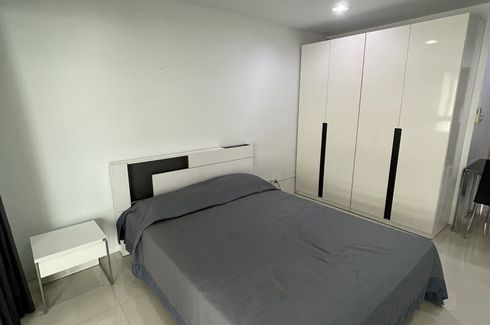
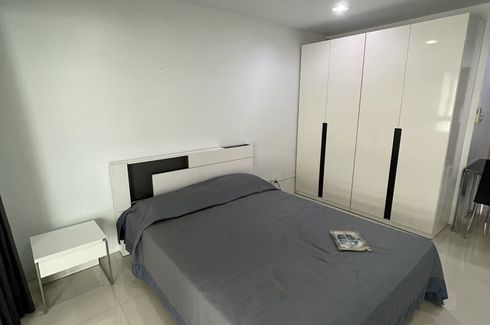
+ magazine (349, 240)
